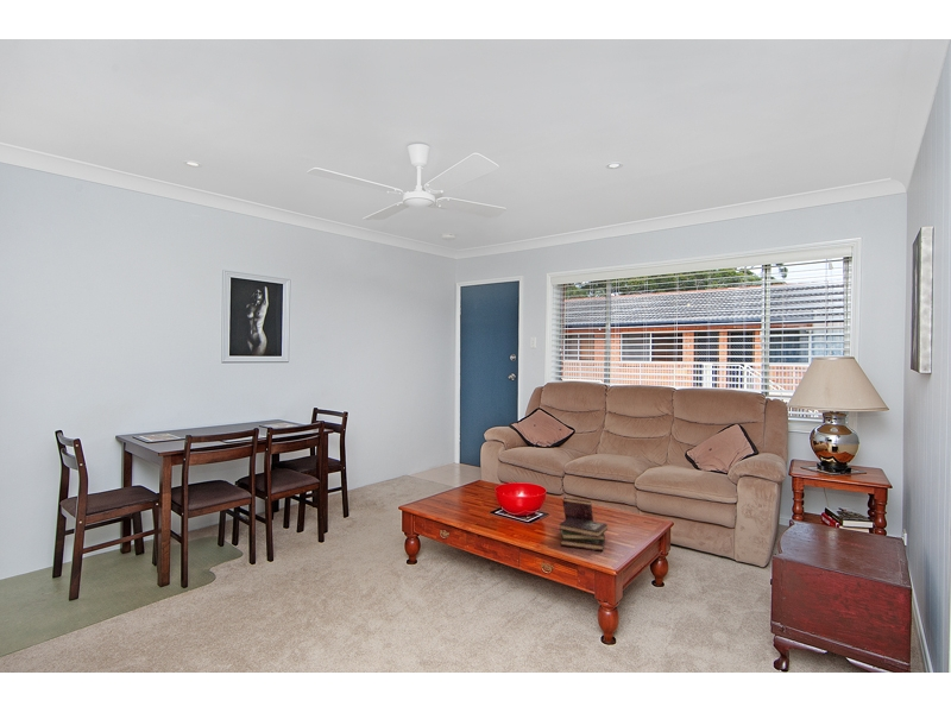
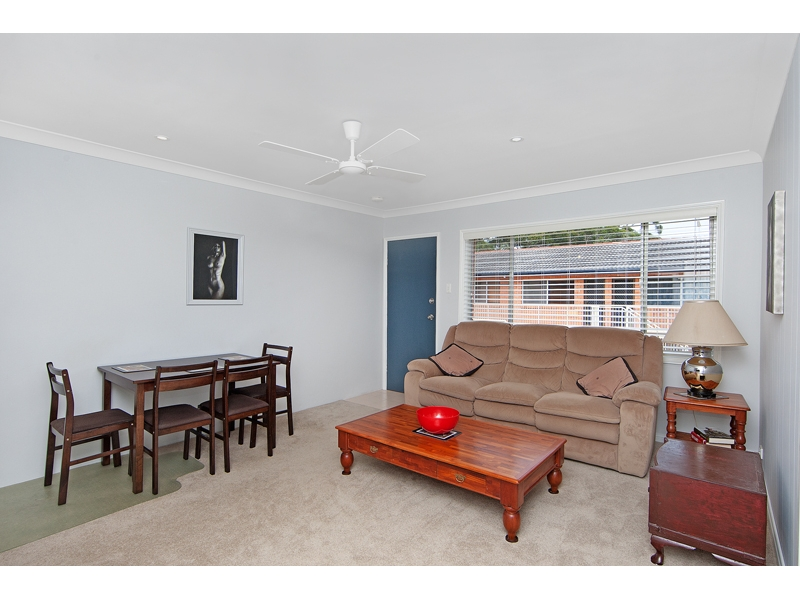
- book (582, 520)
